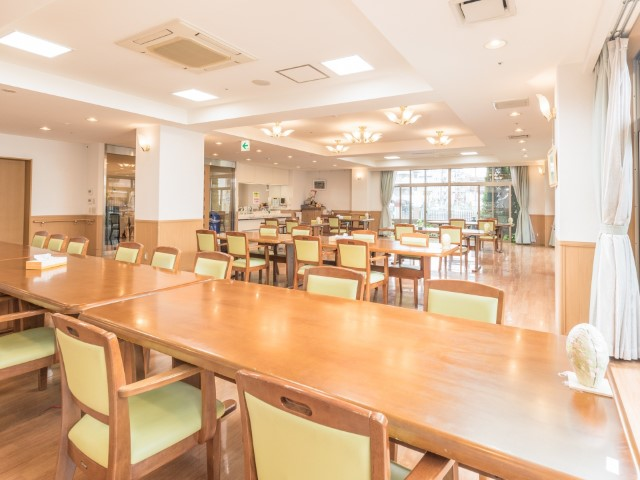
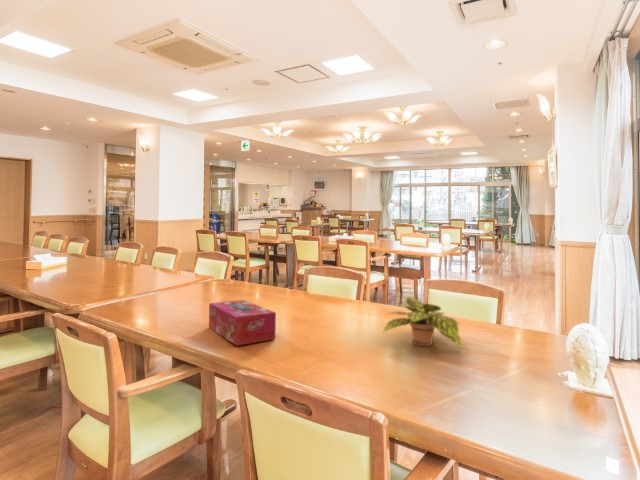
+ plant (428, 321)
+ tissue box (240, 320)
